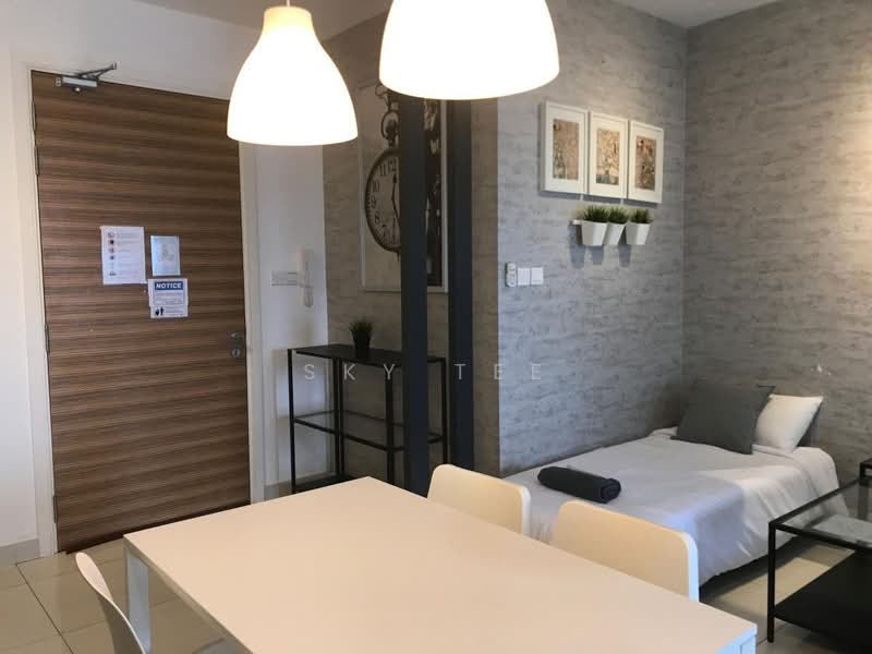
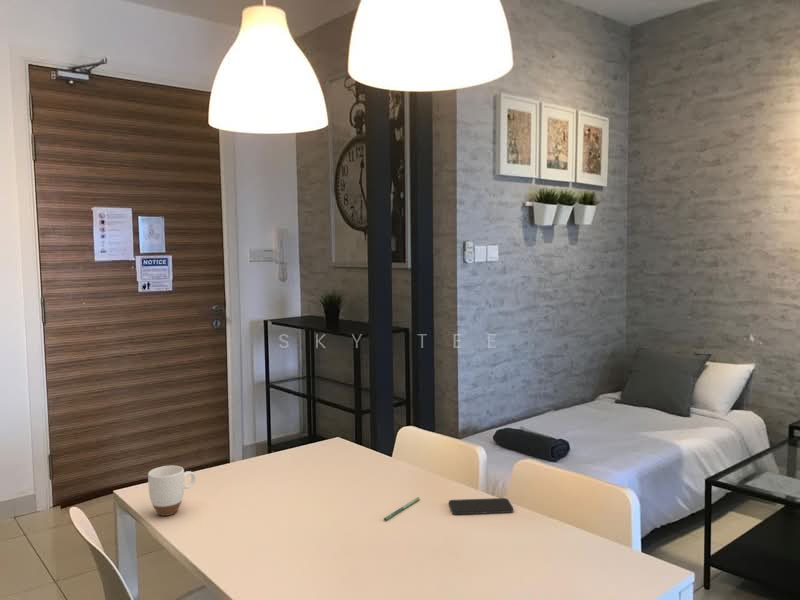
+ mug (173, 489)
+ pen (402, 508)
+ smartphone (480, 506)
